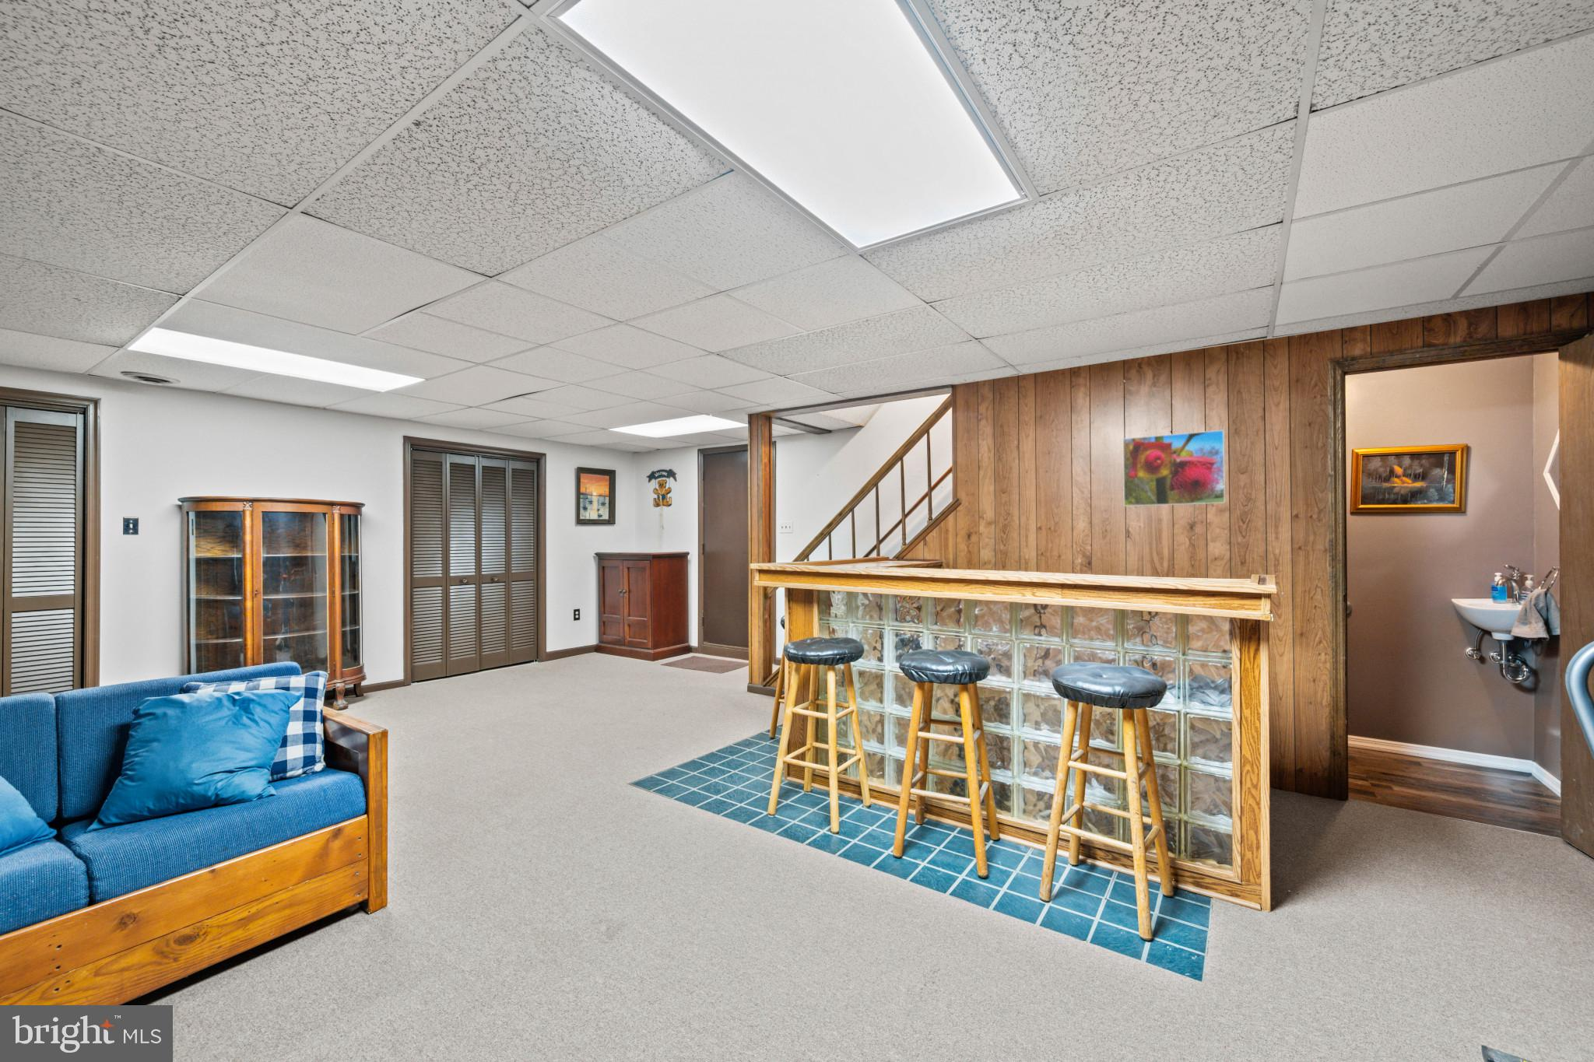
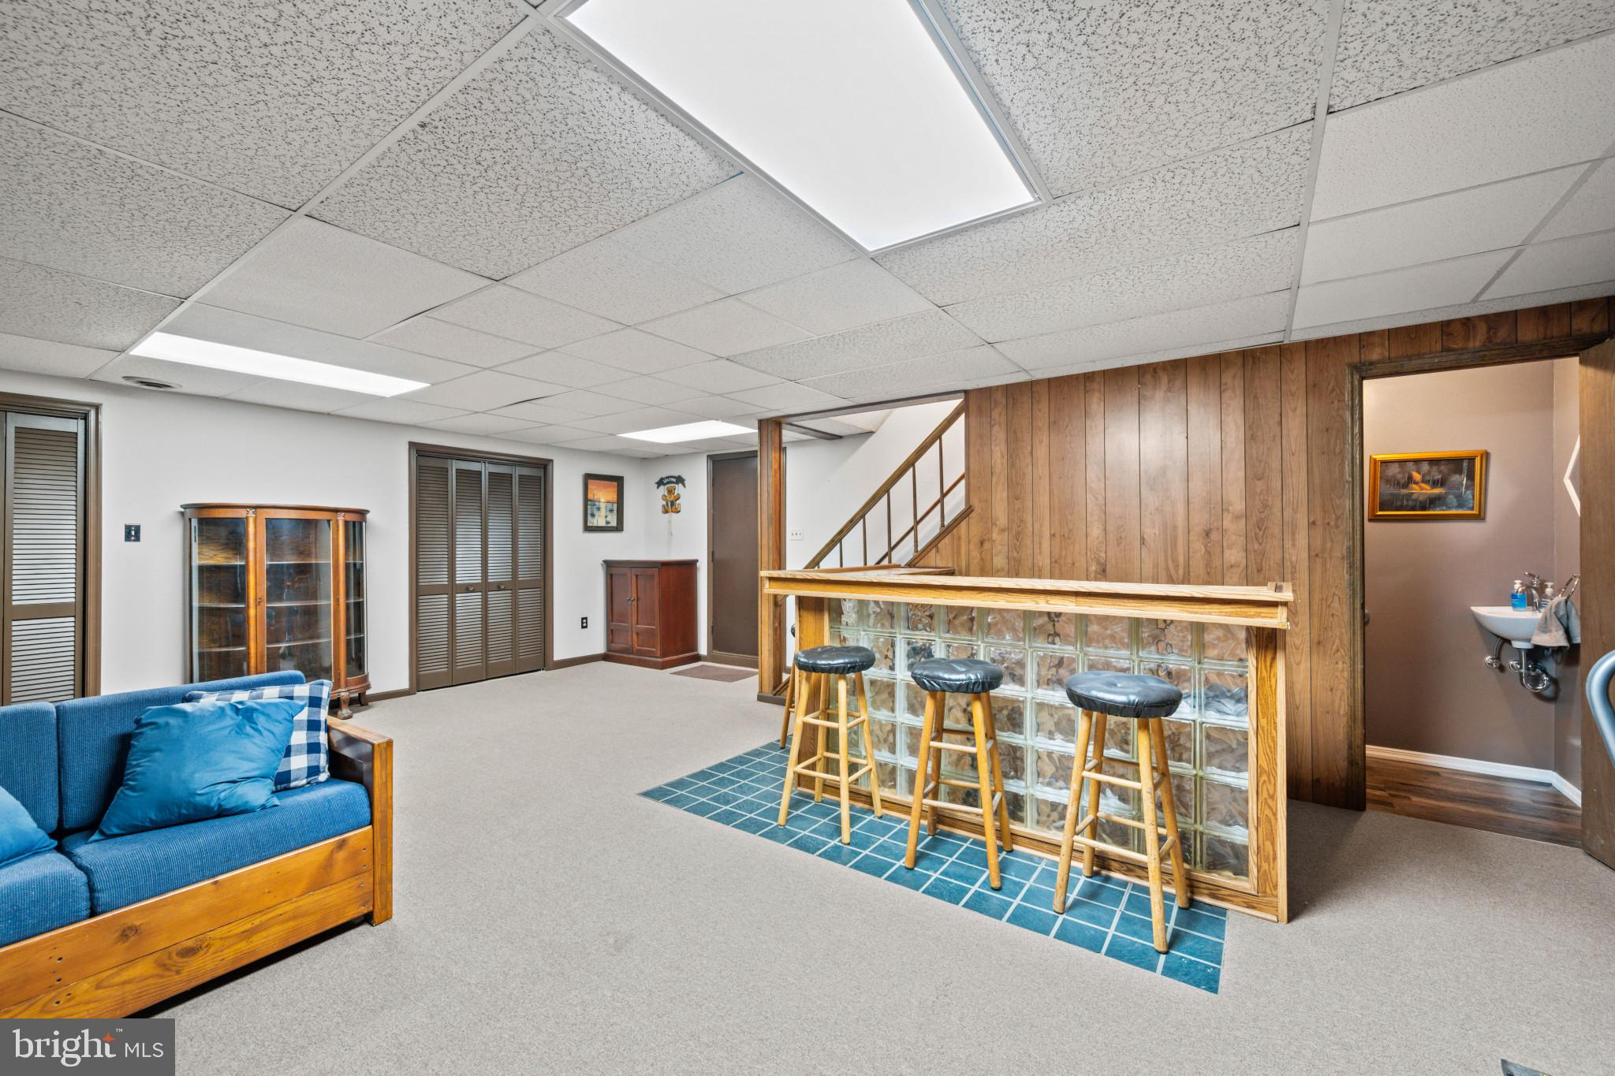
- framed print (1172, 469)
